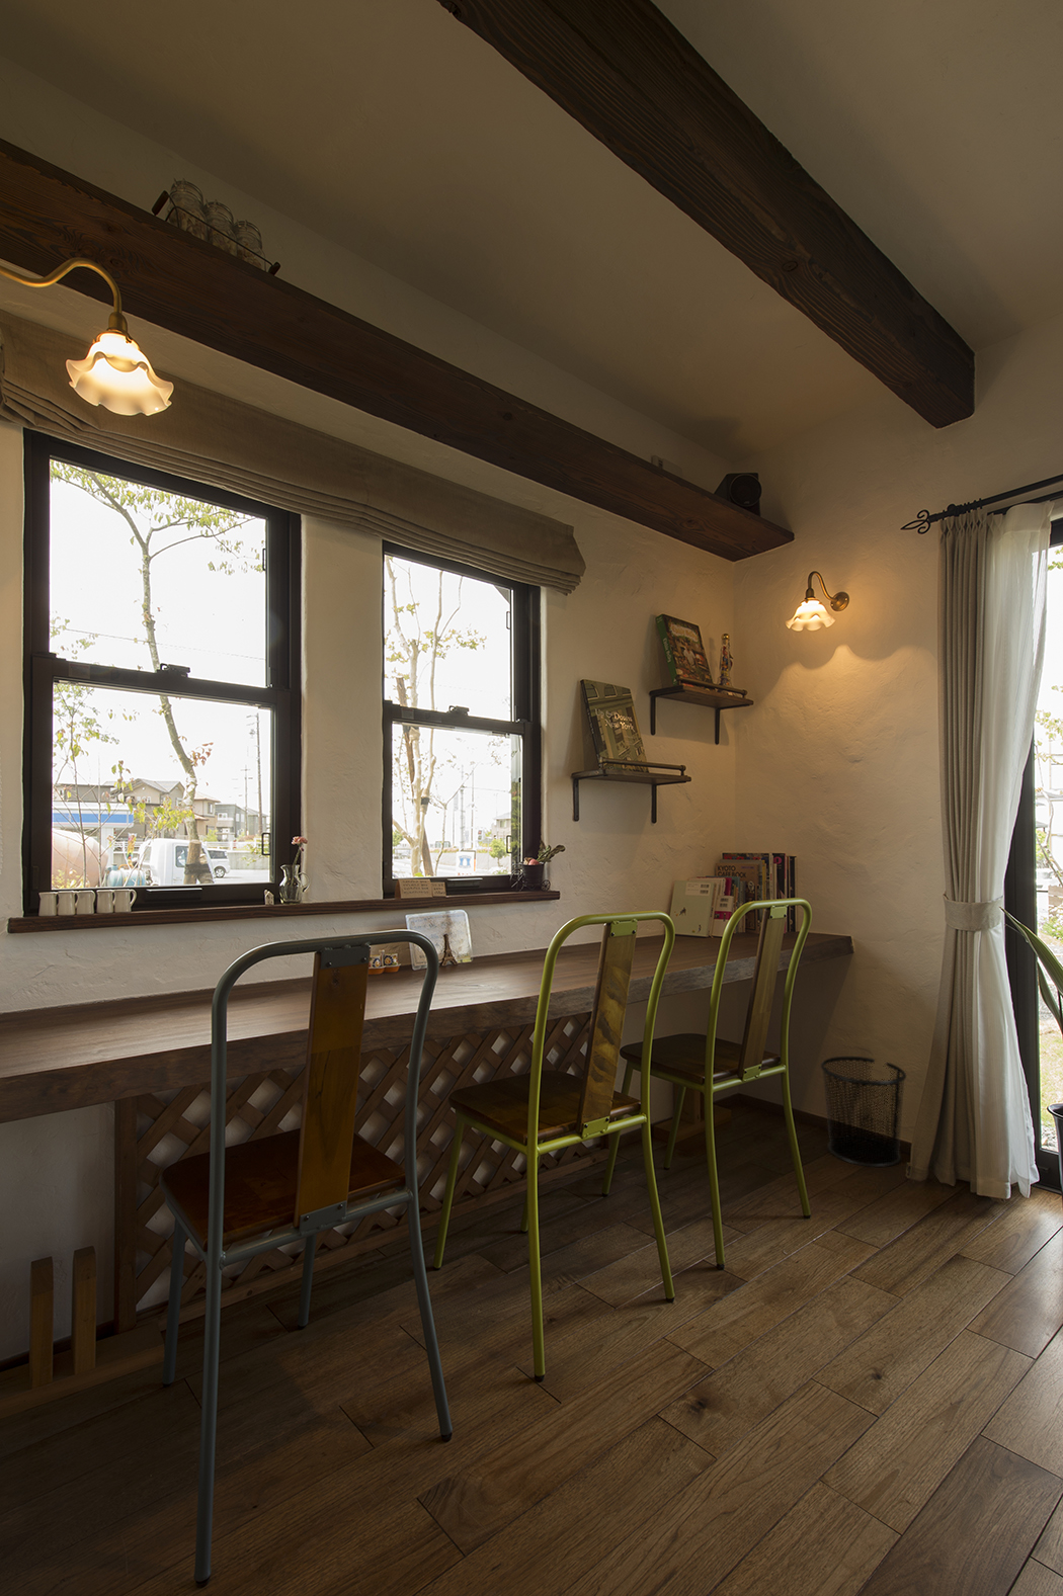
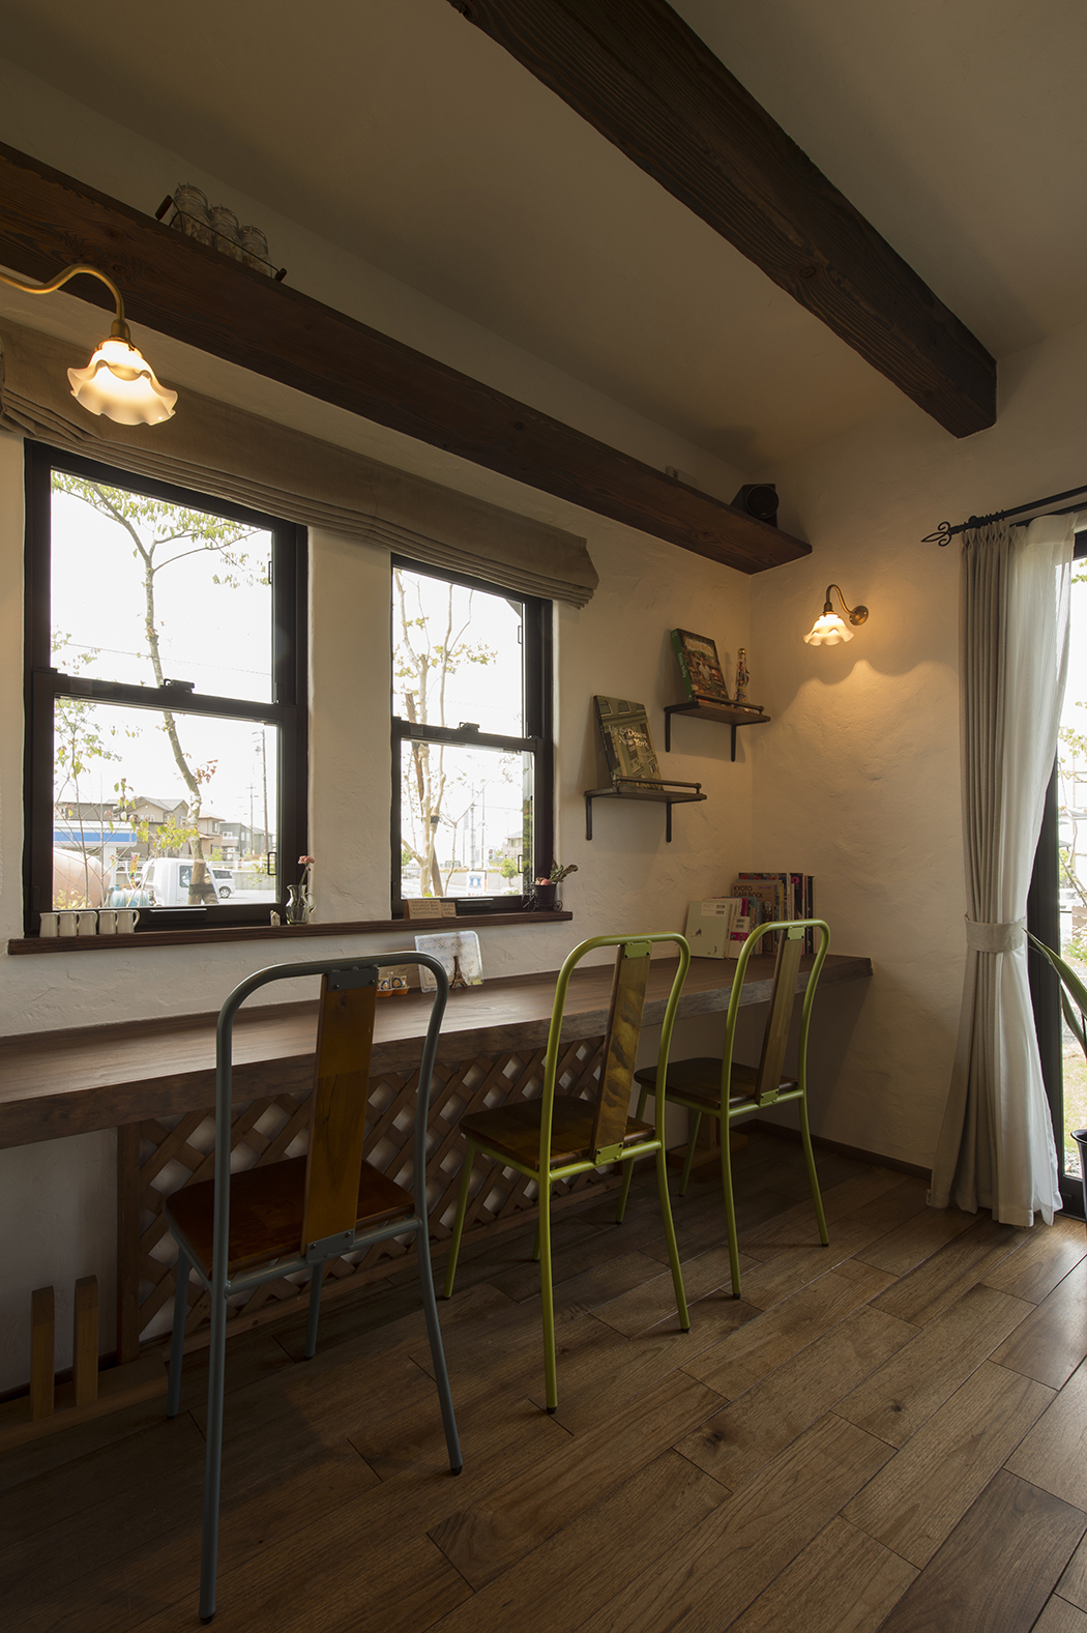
- waste bin (863, 1110)
